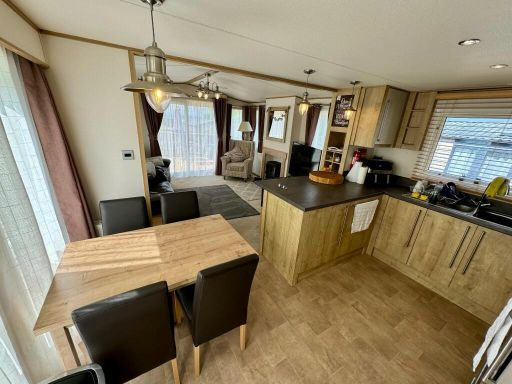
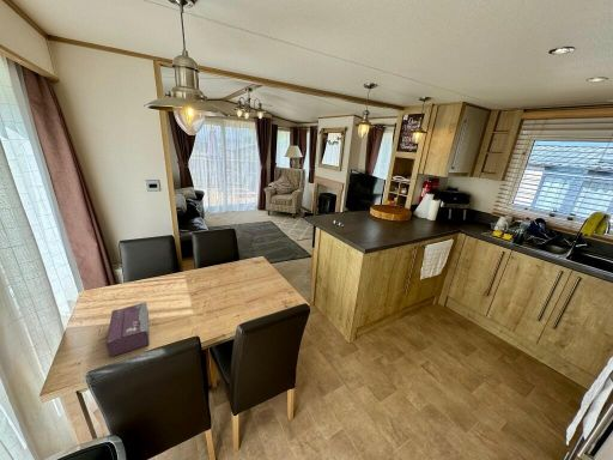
+ tissue box (129, 326)
